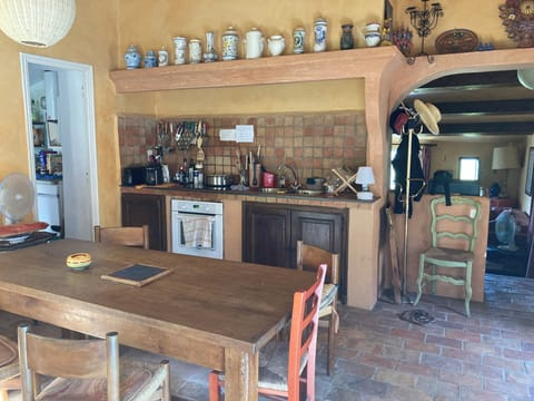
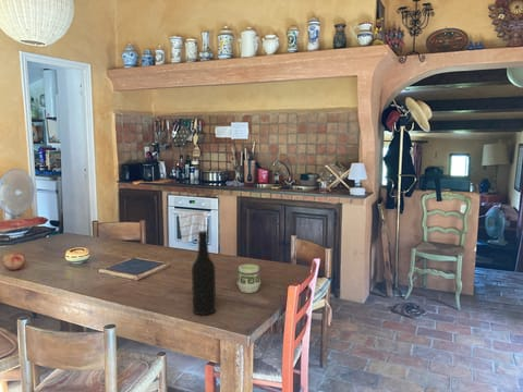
+ cup (248, 278)
+ fruit (13, 260)
+ bottle (203, 271)
